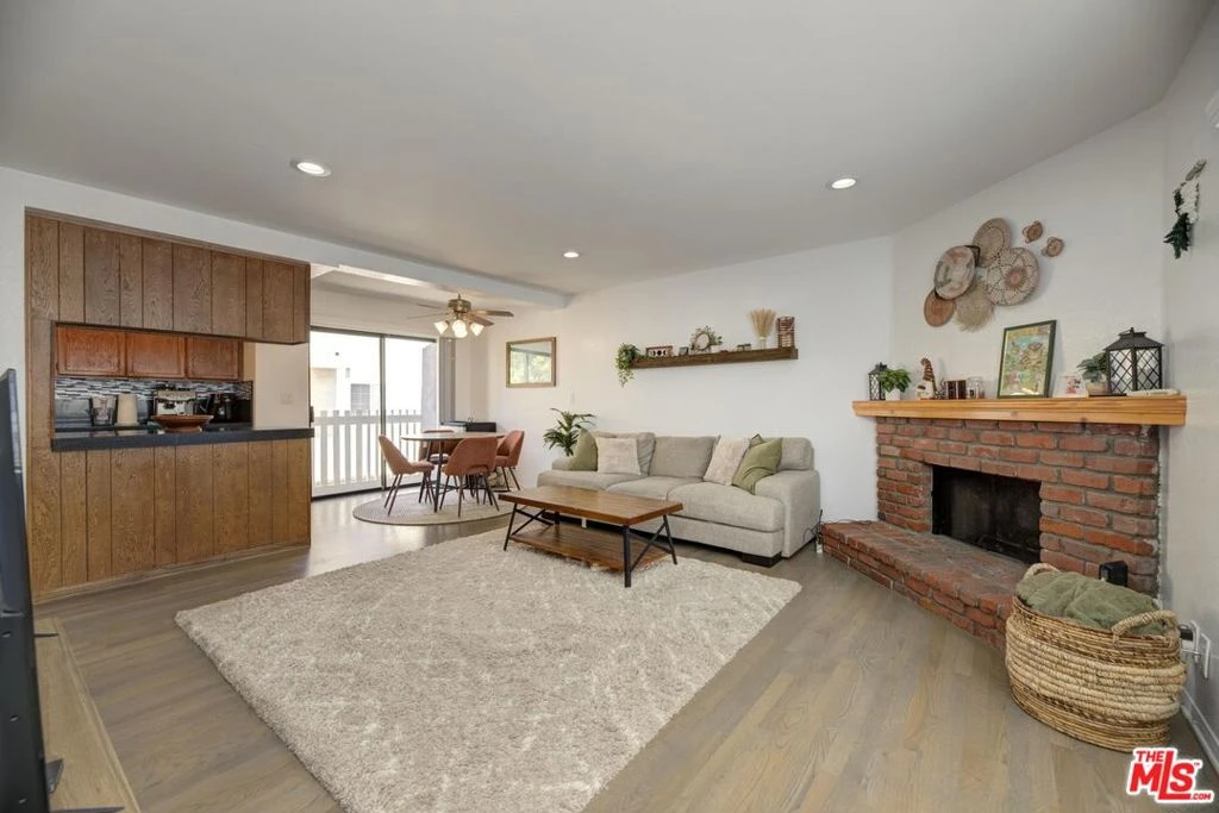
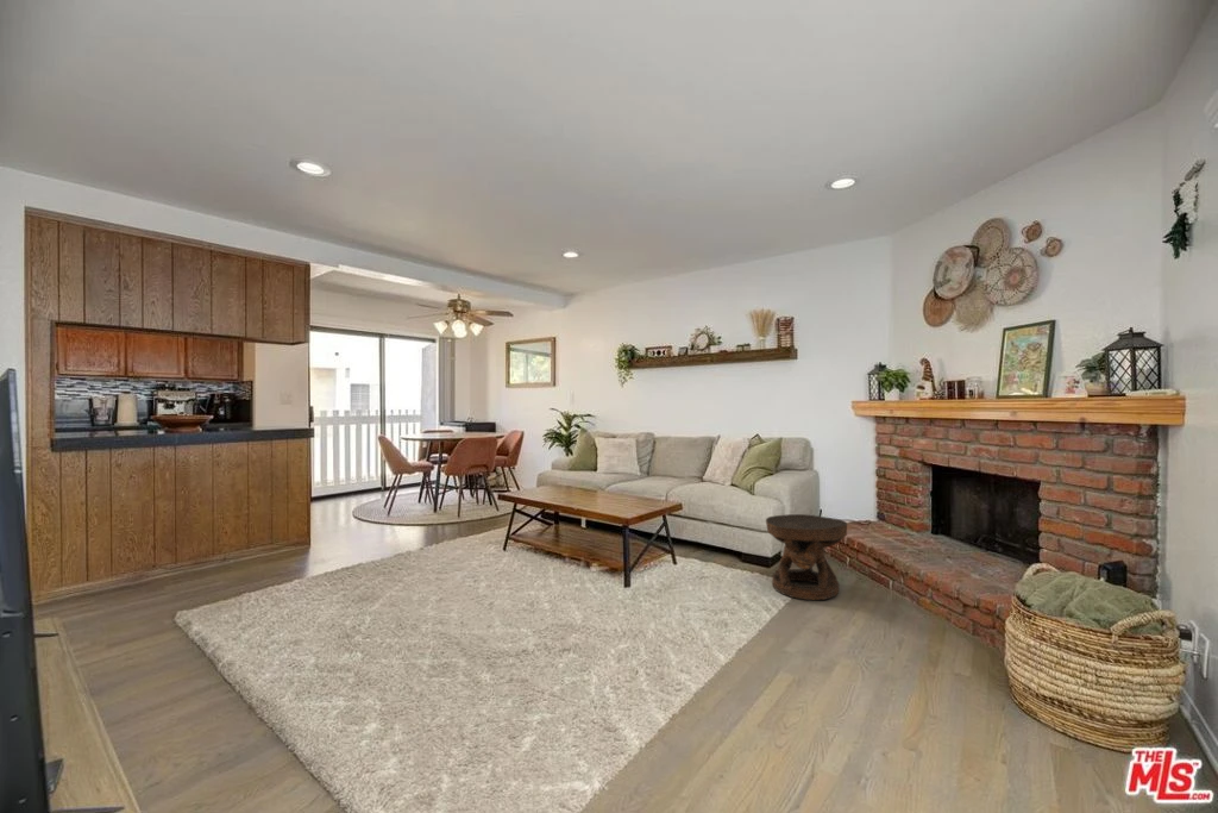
+ side table (804, 554)
